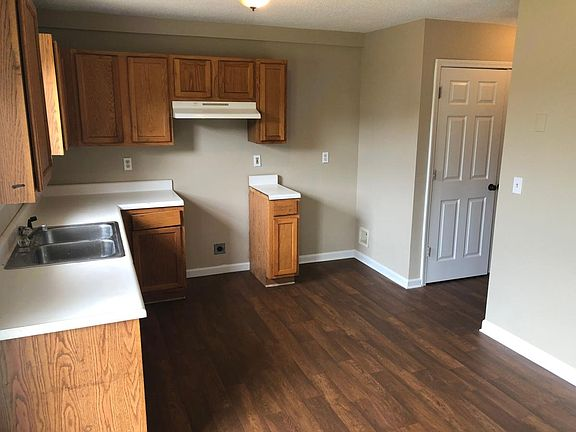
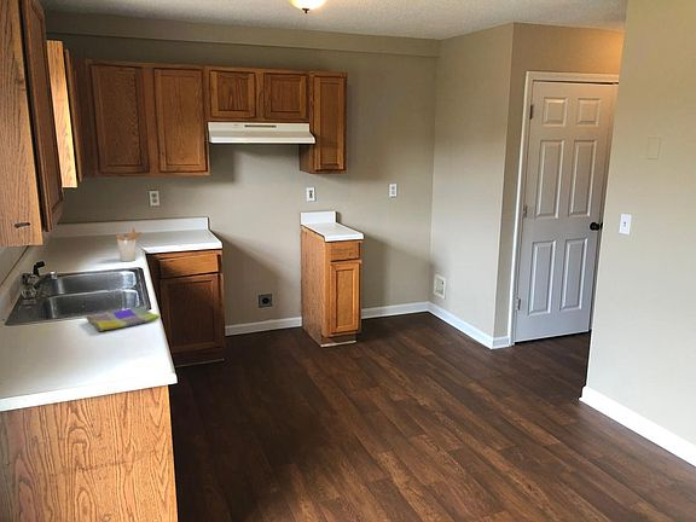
+ dish towel (122, 318)
+ utensil holder (129, 244)
